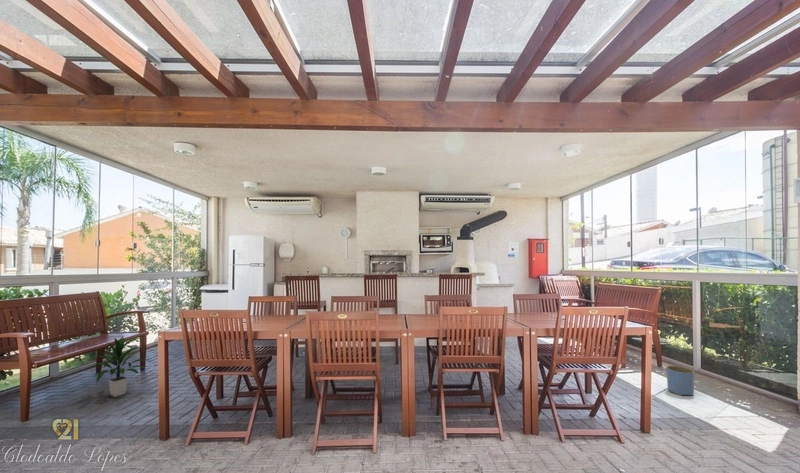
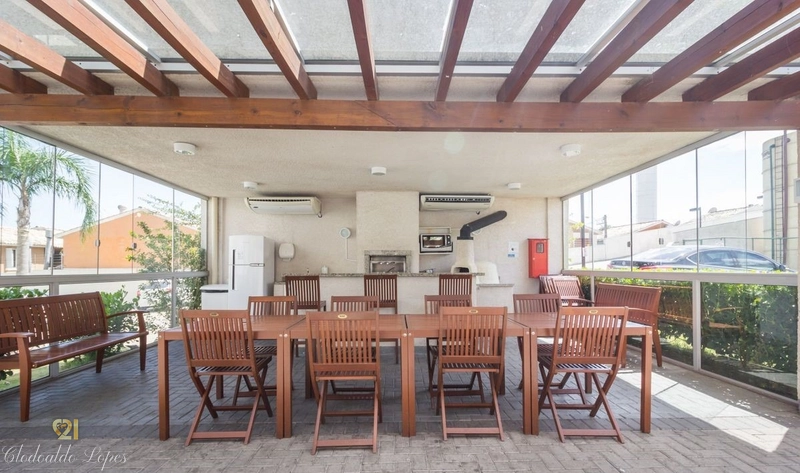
- planter (680, 380)
- indoor plant (119, 364)
